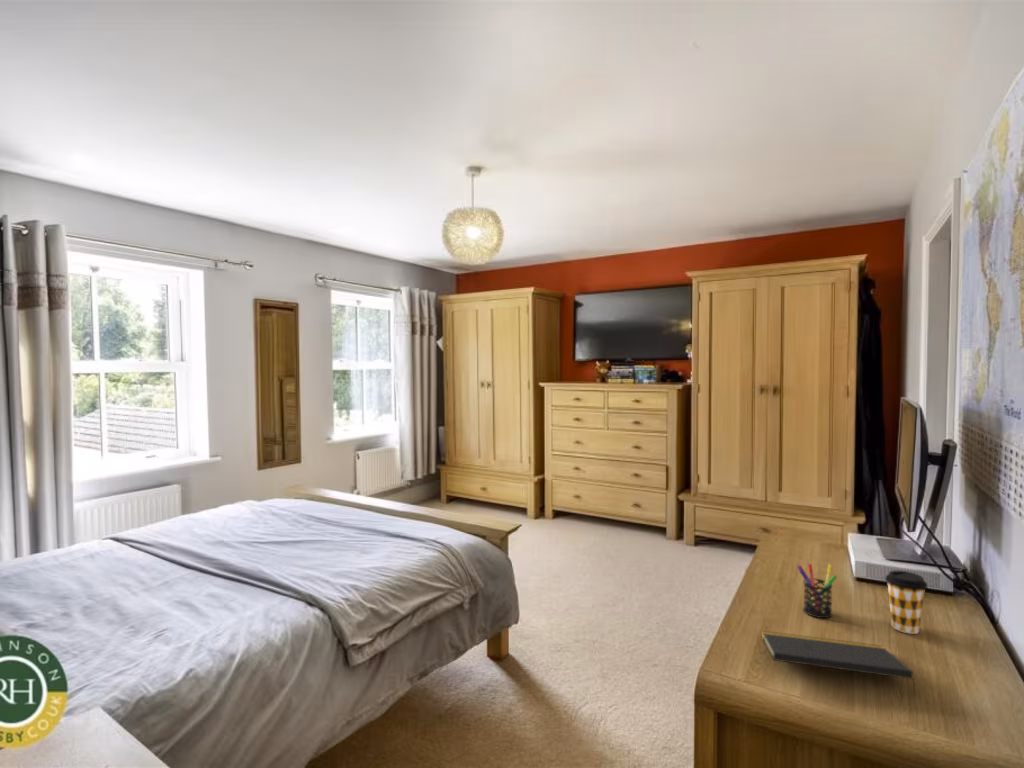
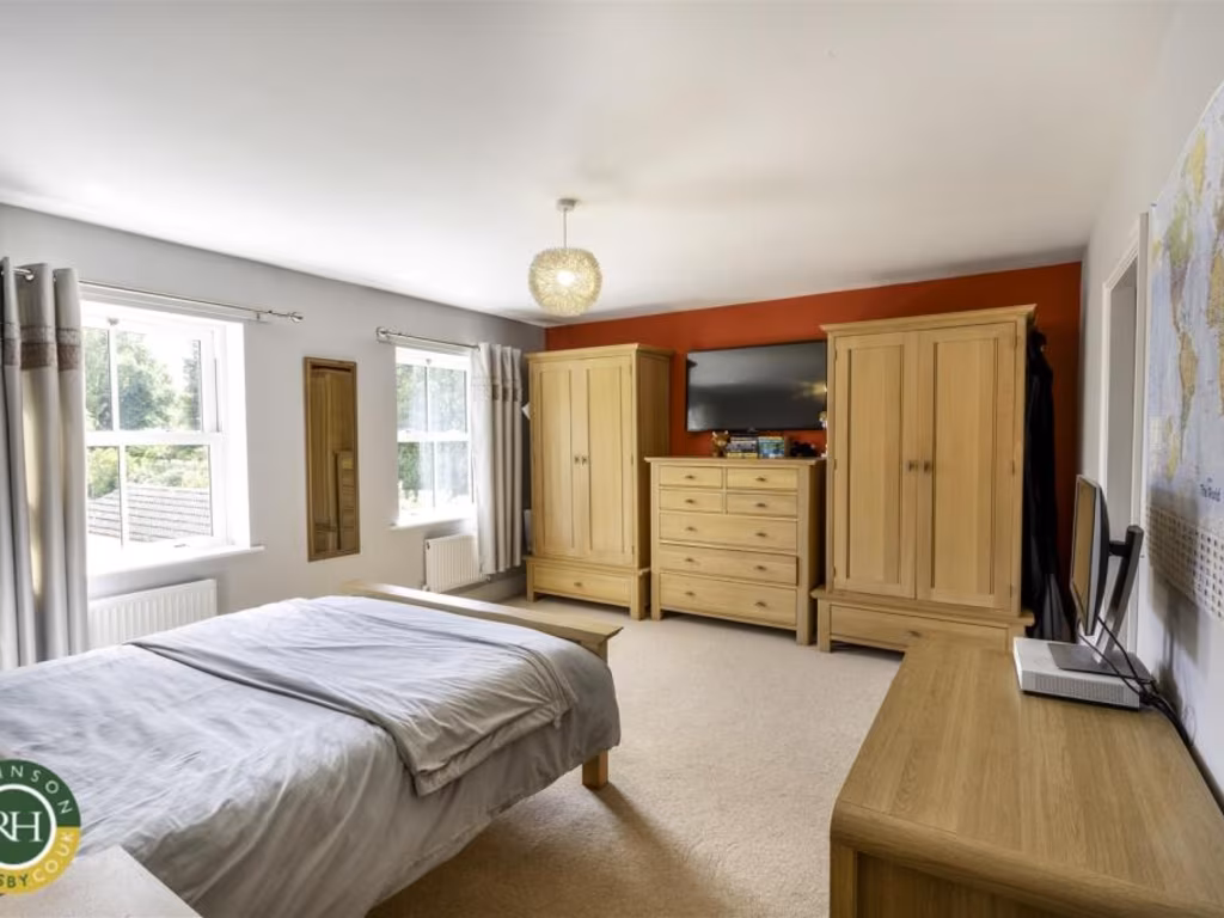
- coffee cup (905, 602)
- pen holder (819, 588)
- notepad (829, 652)
